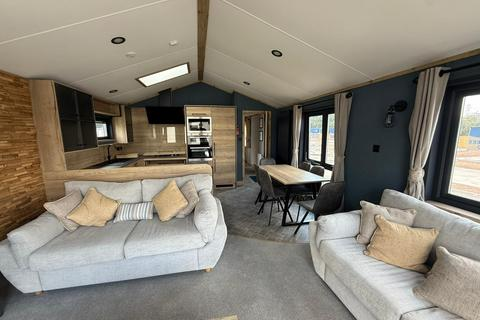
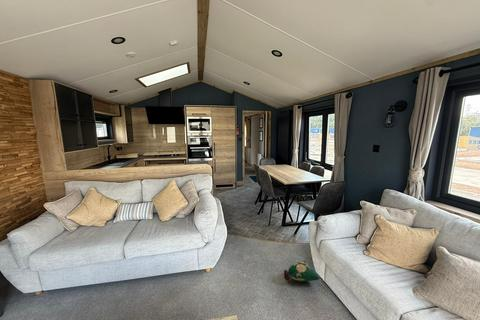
+ bag (298, 272)
